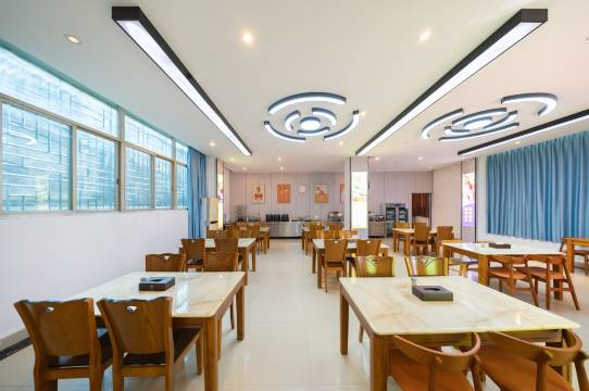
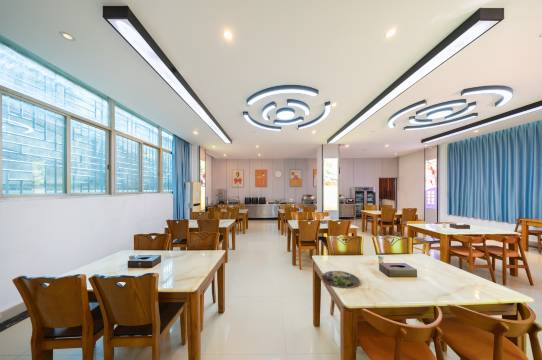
+ dinner plate (340, 276)
